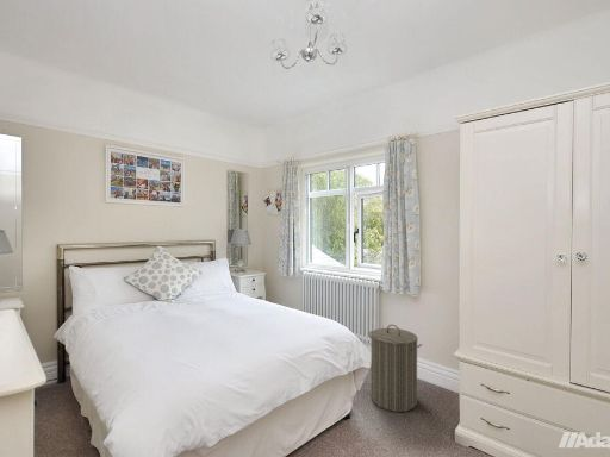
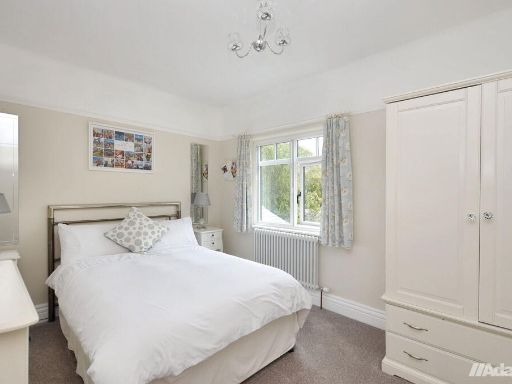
- laundry hamper (393, 362)
